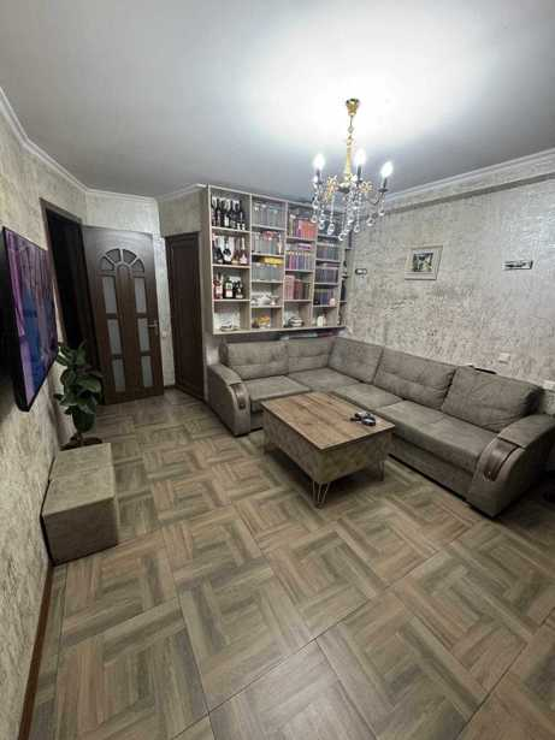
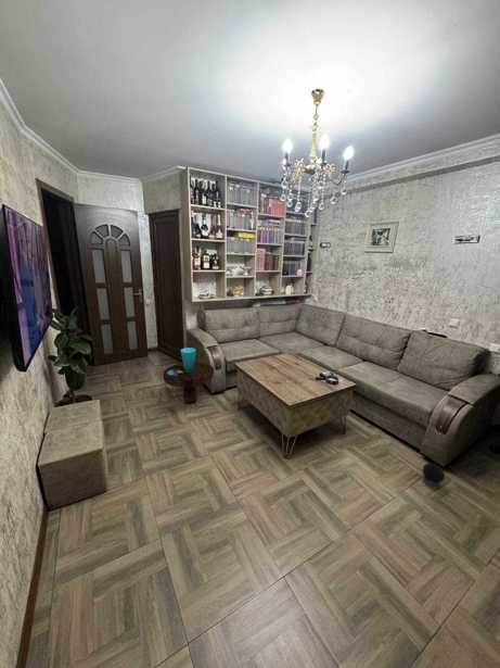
+ speaker (433, 474)
+ side table (189, 376)
